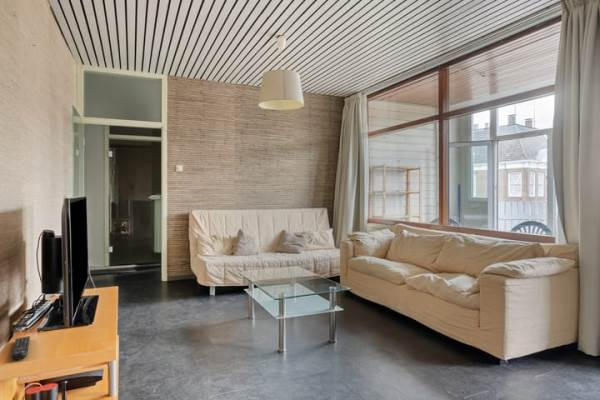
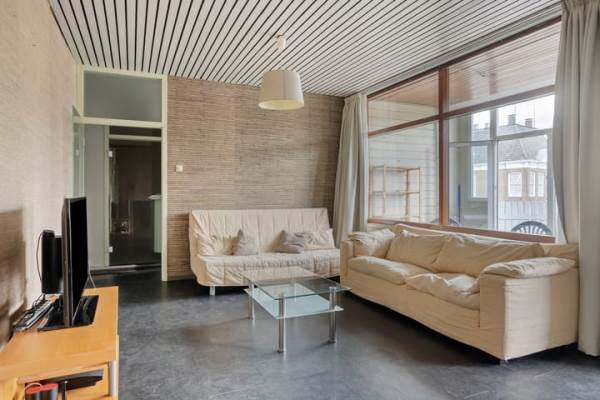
- remote control (21, 346)
